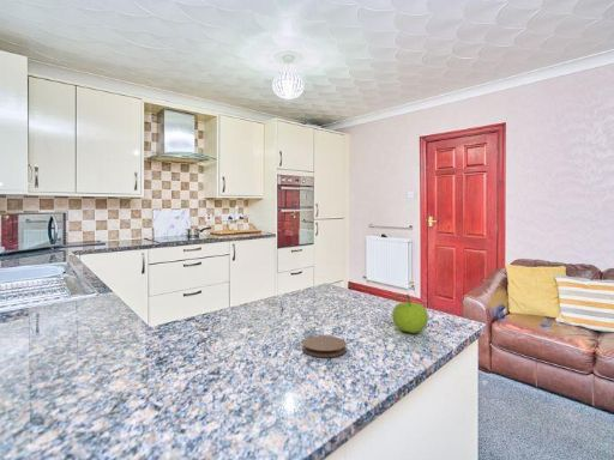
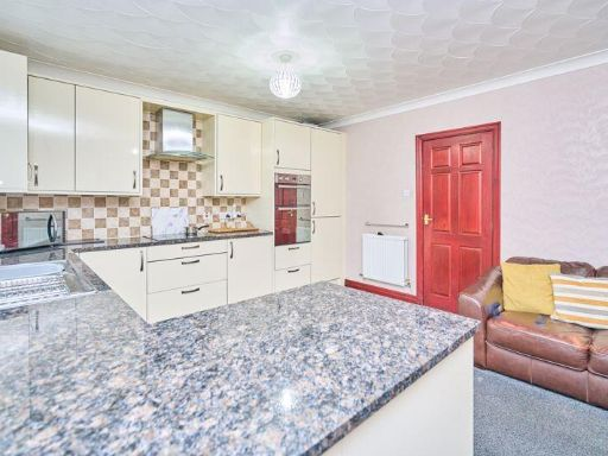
- coaster (324, 345)
- fruit (403, 311)
